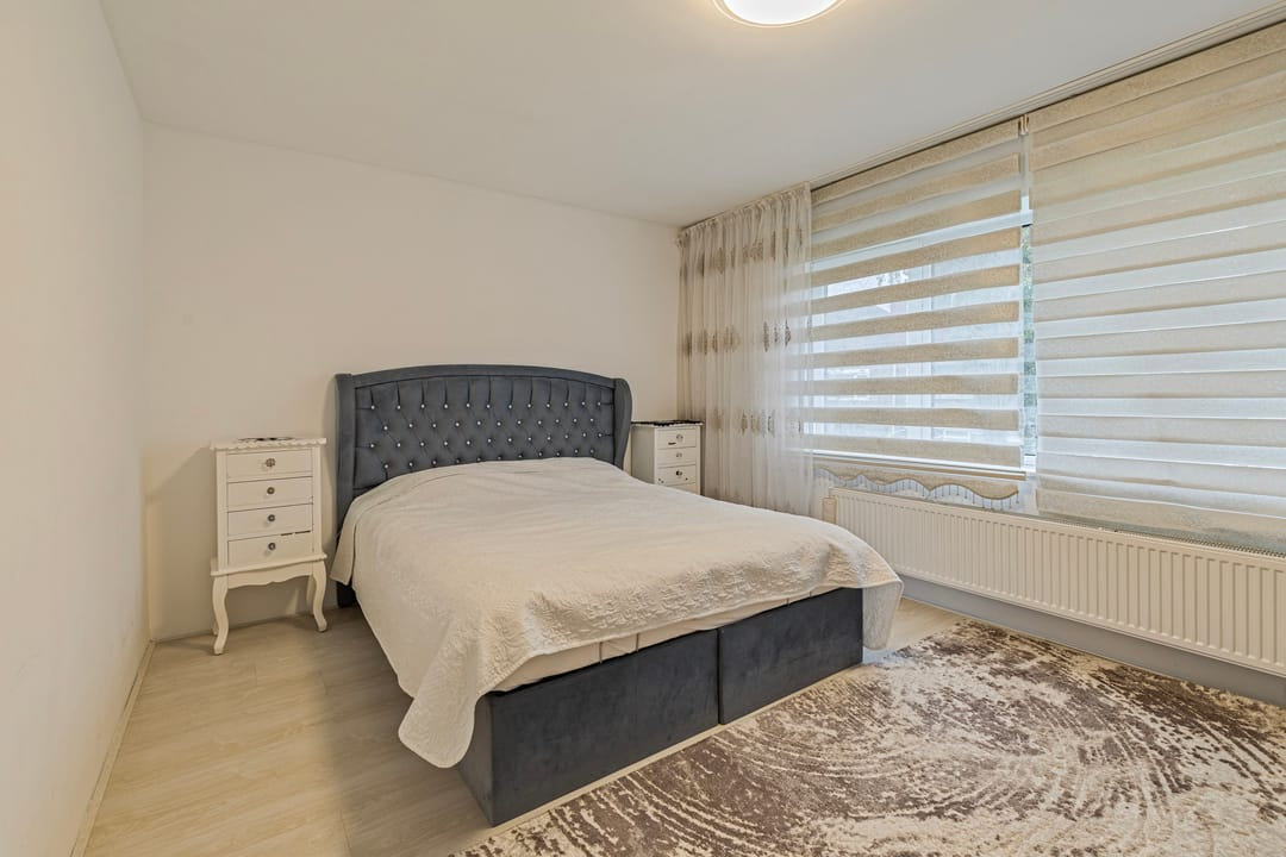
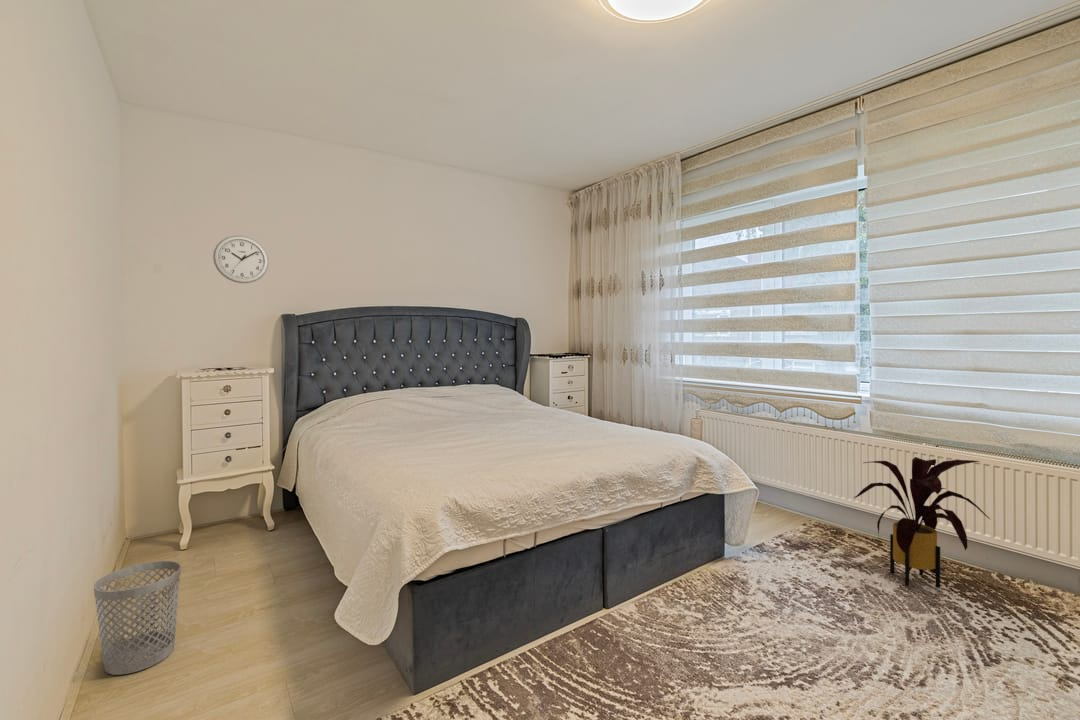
+ wastebasket (139, 616)
+ house plant (915, 516)
+ wall clock (241, 259)
